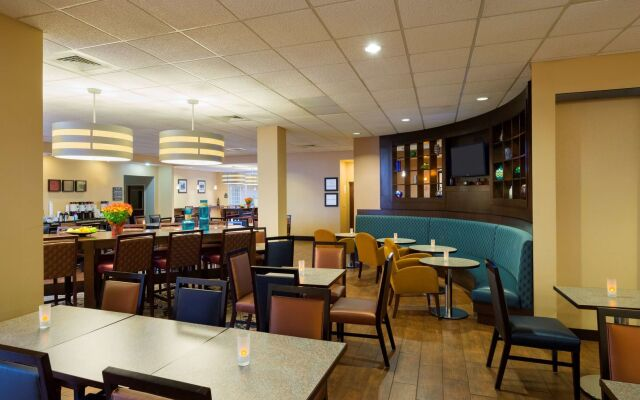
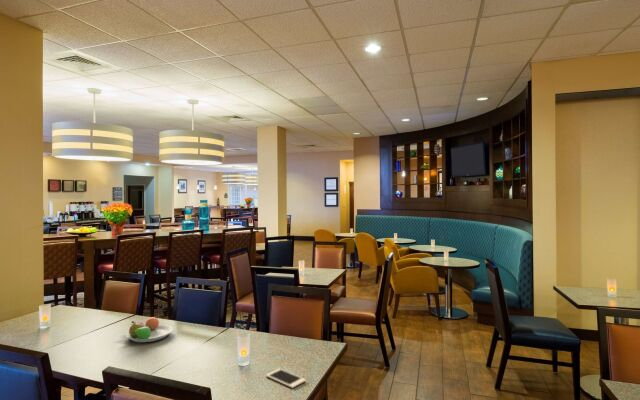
+ cell phone (285, 377)
+ fruit bowl (148, 328)
